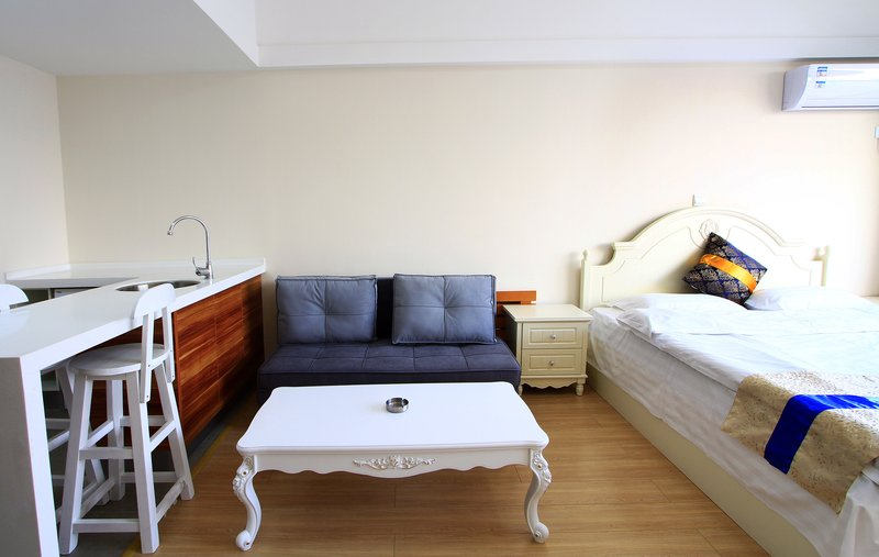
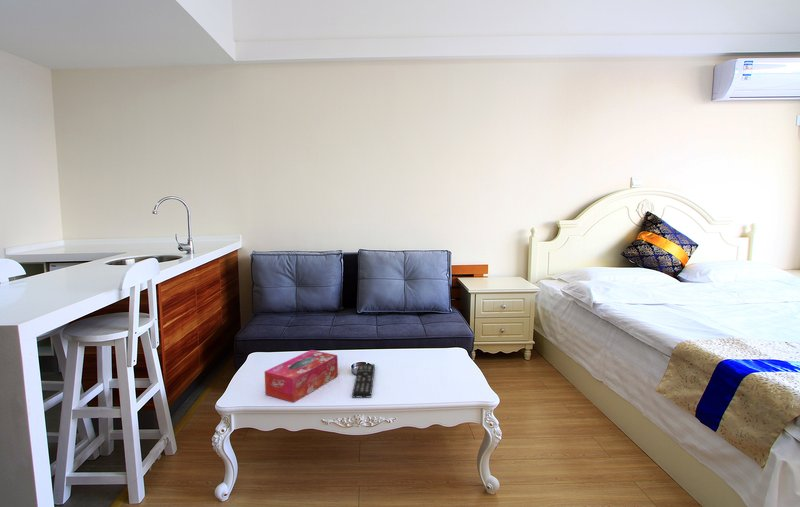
+ tissue box (303, 373)
+ remote control (364, 378)
